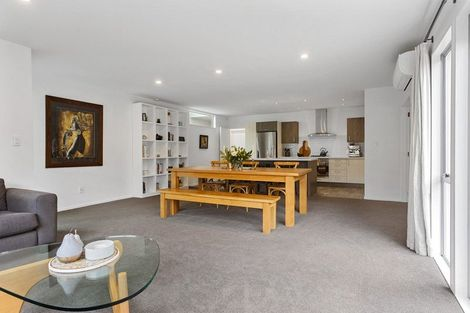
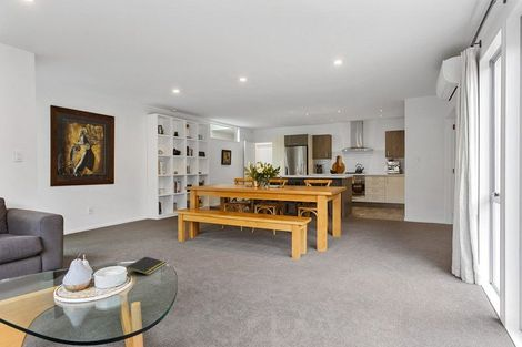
+ notepad (147, 265)
